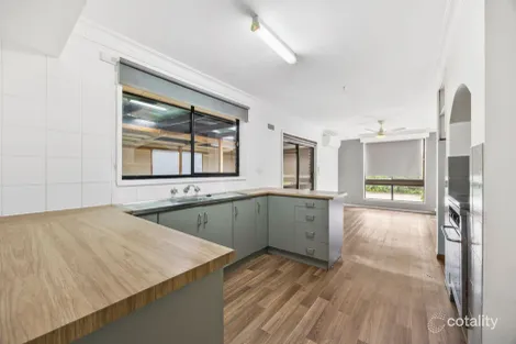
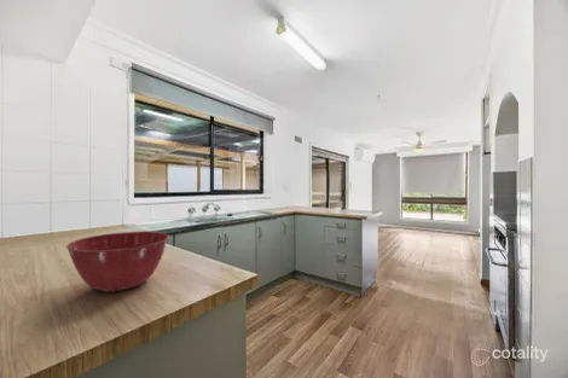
+ mixing bowl (122, 261)
